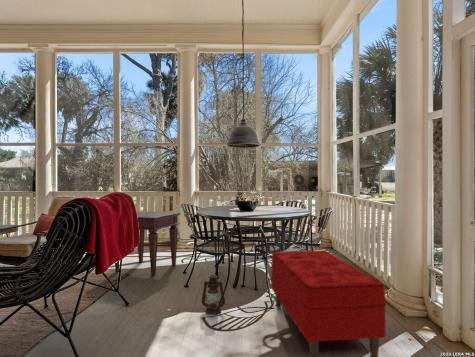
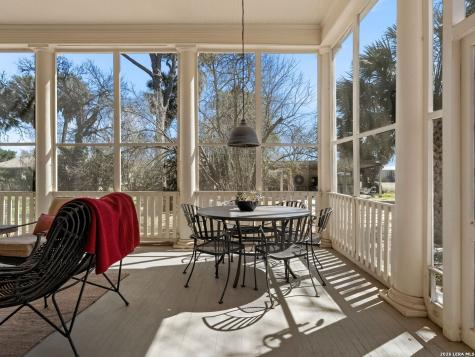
- side table (143, 241)
- bench (318, 297)
- lantern (213, 293)
